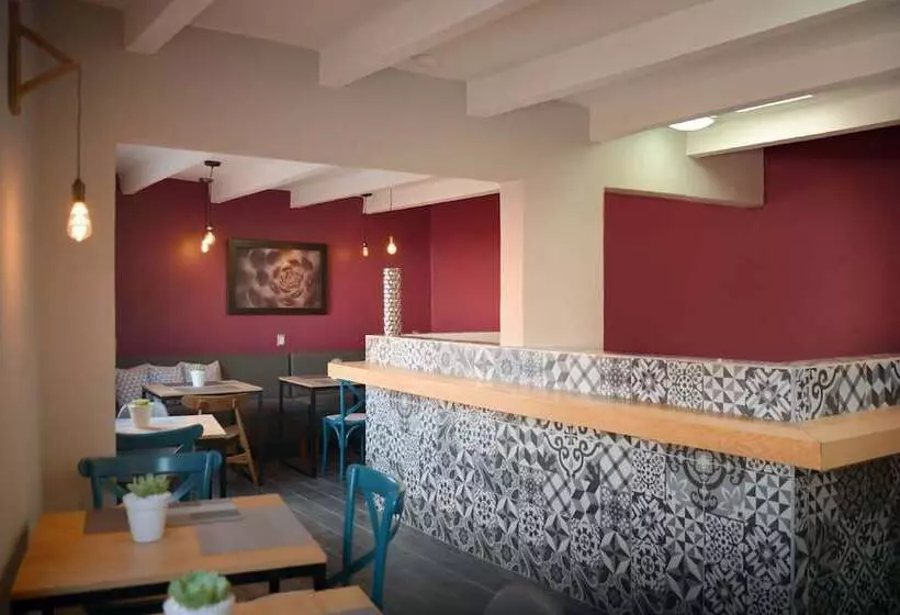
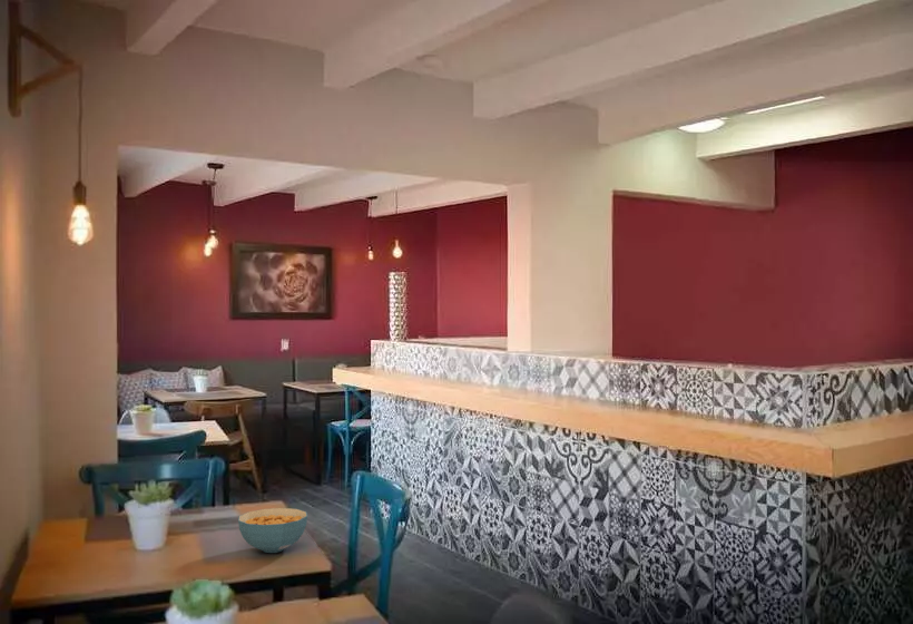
+ cereal bowl (273, 533)
